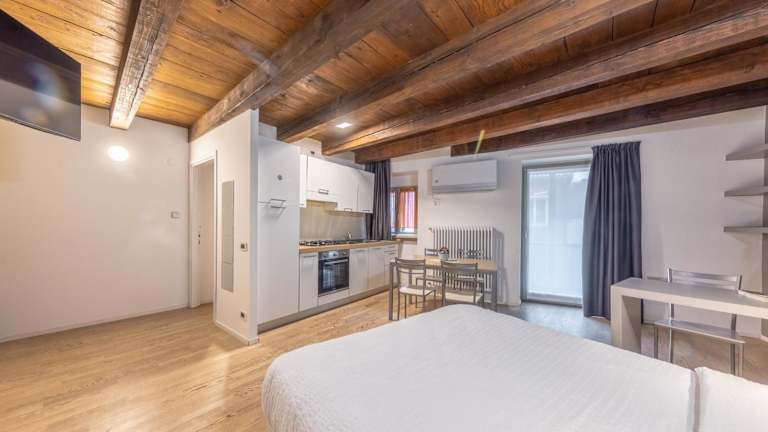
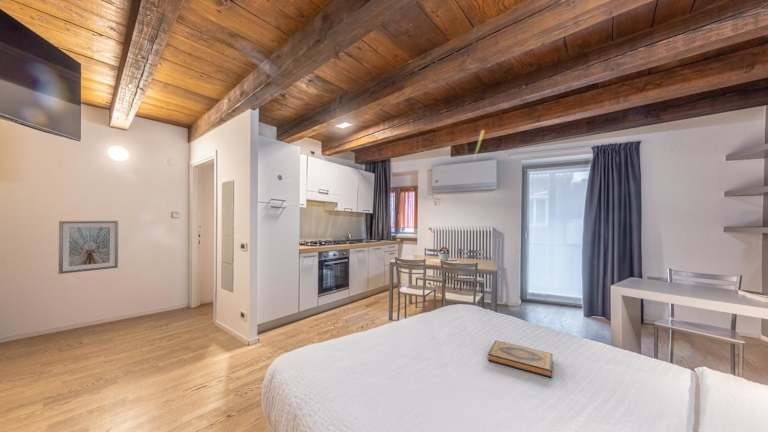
+ hardback book (520, 356)
+ picture frame (90, 245)
